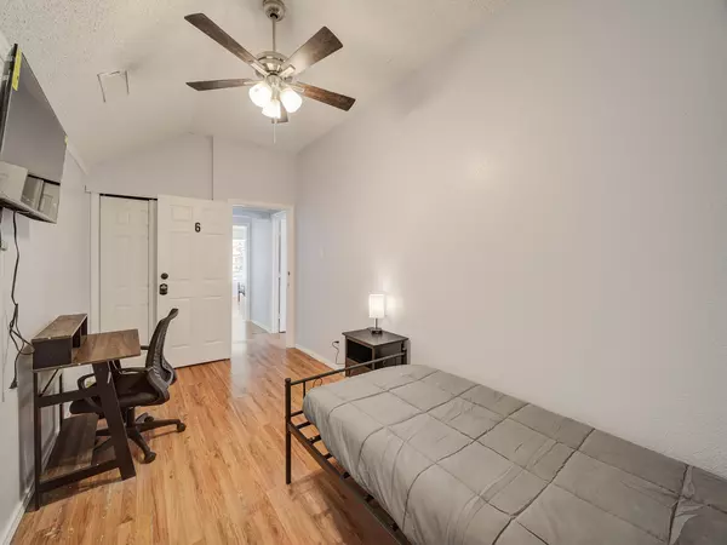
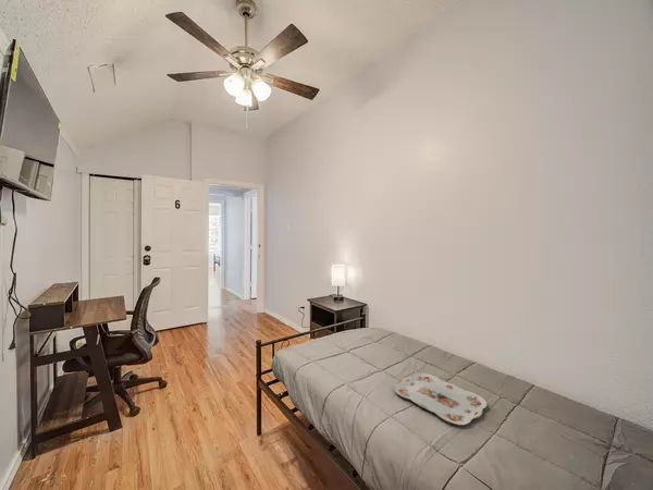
+ serving tray (438, 395)
